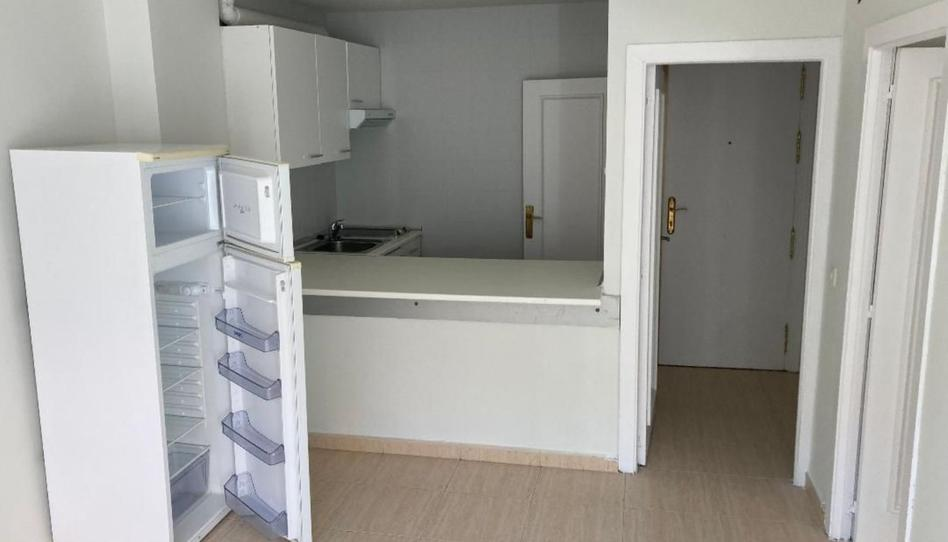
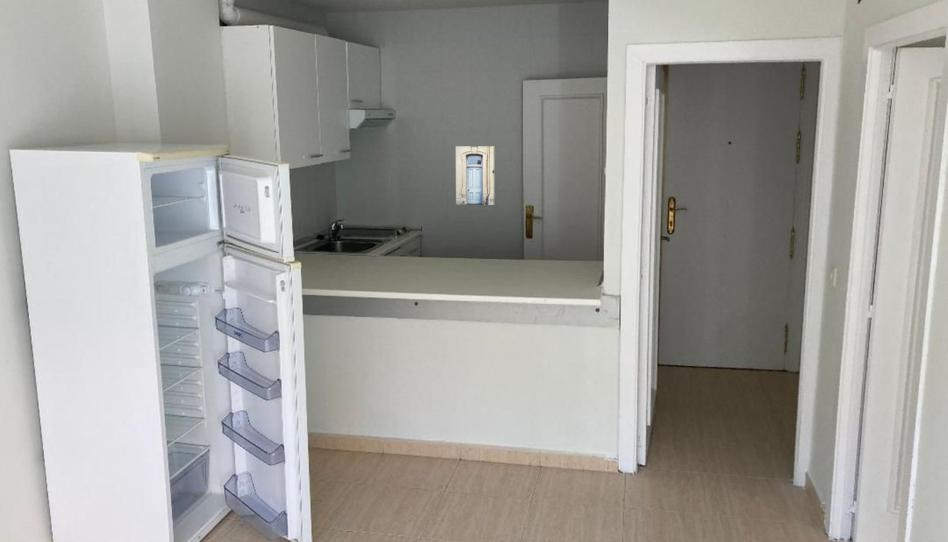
+ wall art (475, 175)
